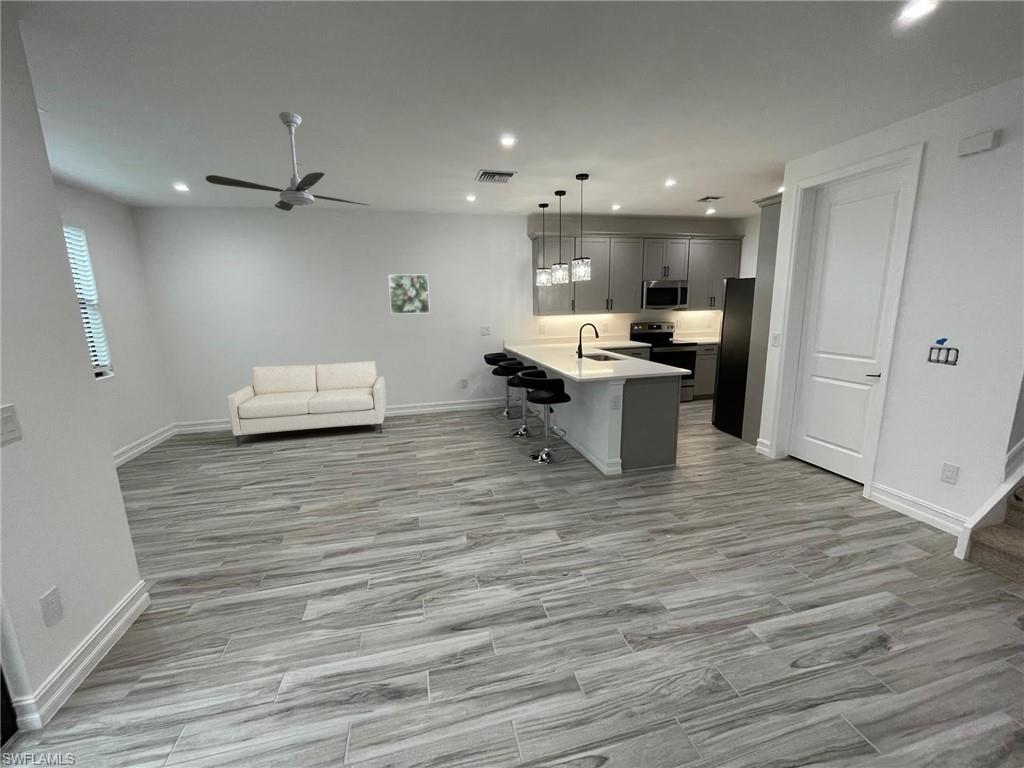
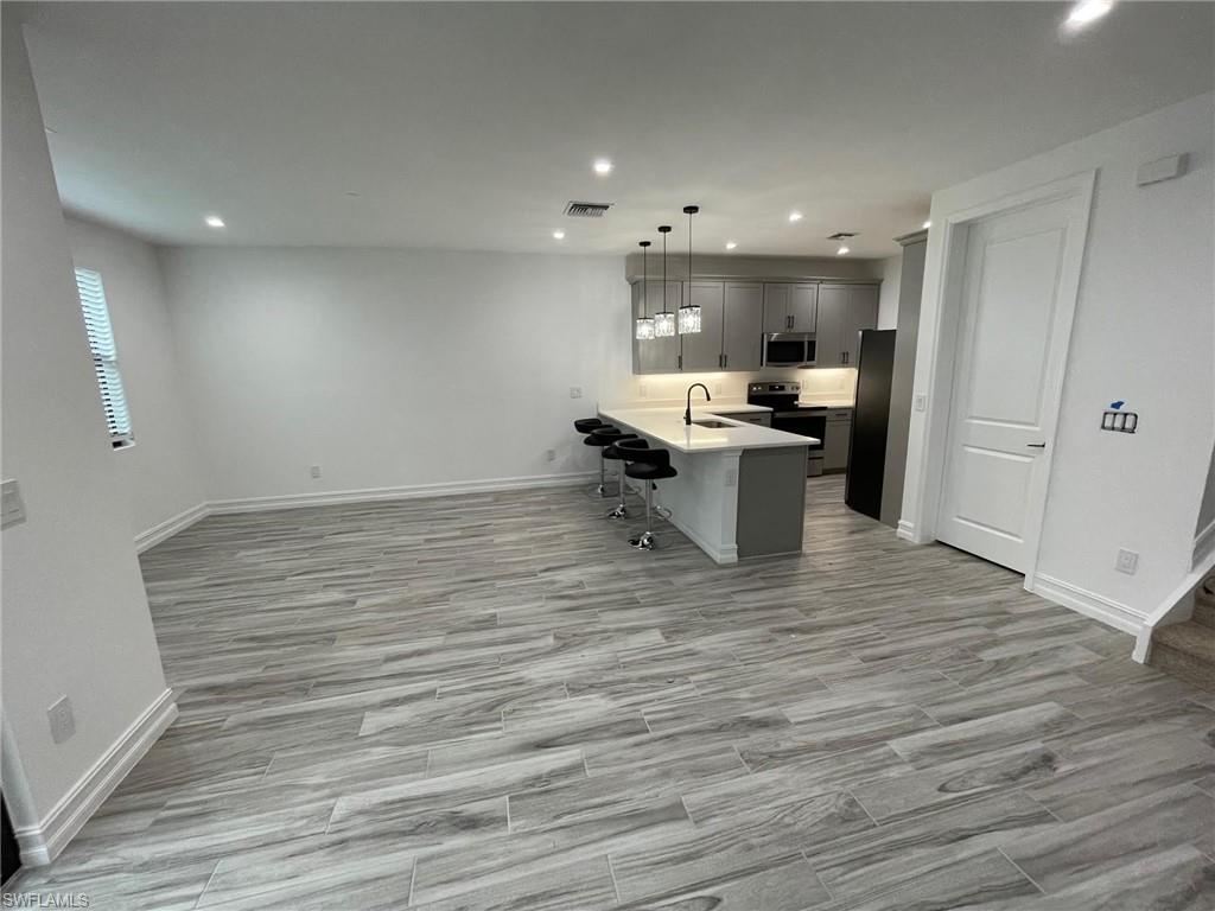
- sofa (315, 398)
- ceiling fan (293, 159)
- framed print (409, 294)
